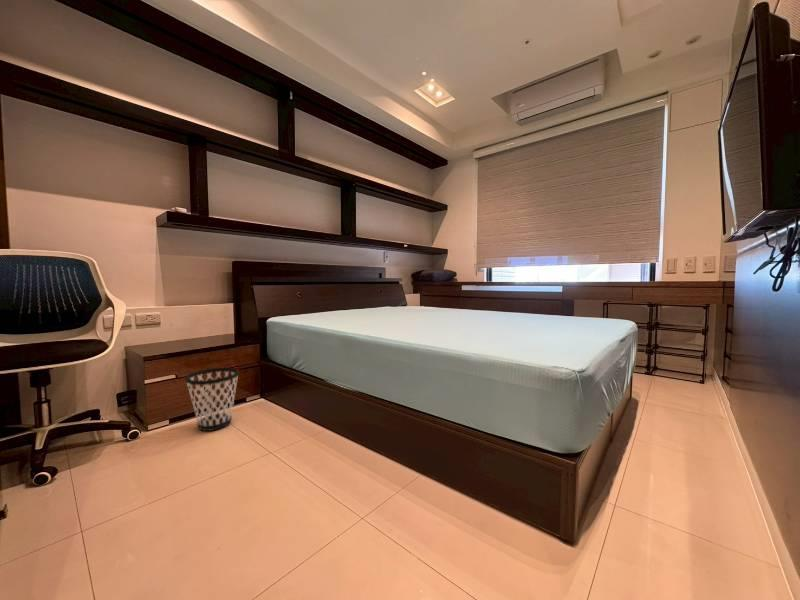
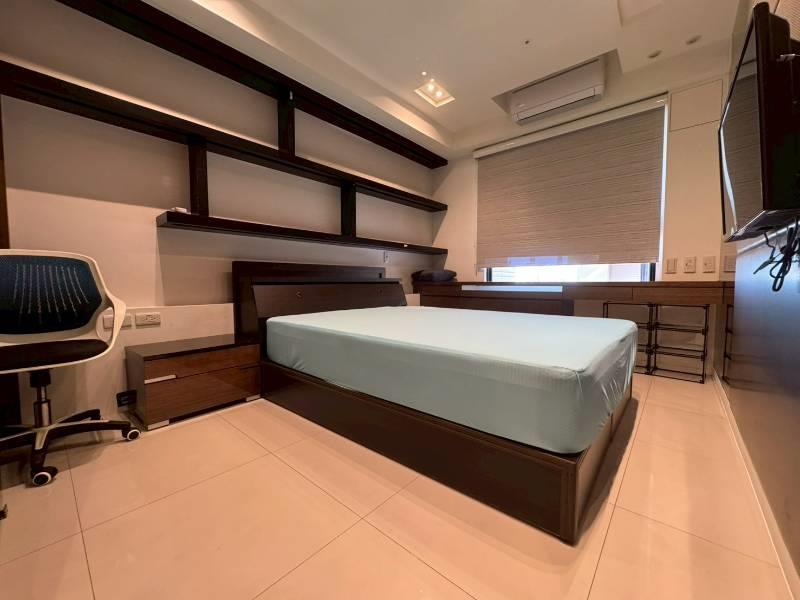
- wastebasket (212, 399)
